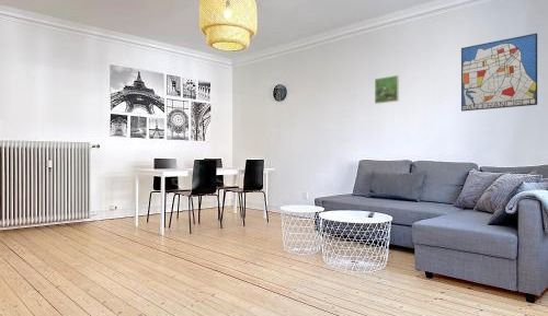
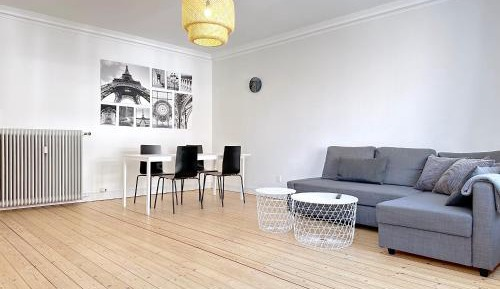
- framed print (386, 90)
- wall art (496, 74)
